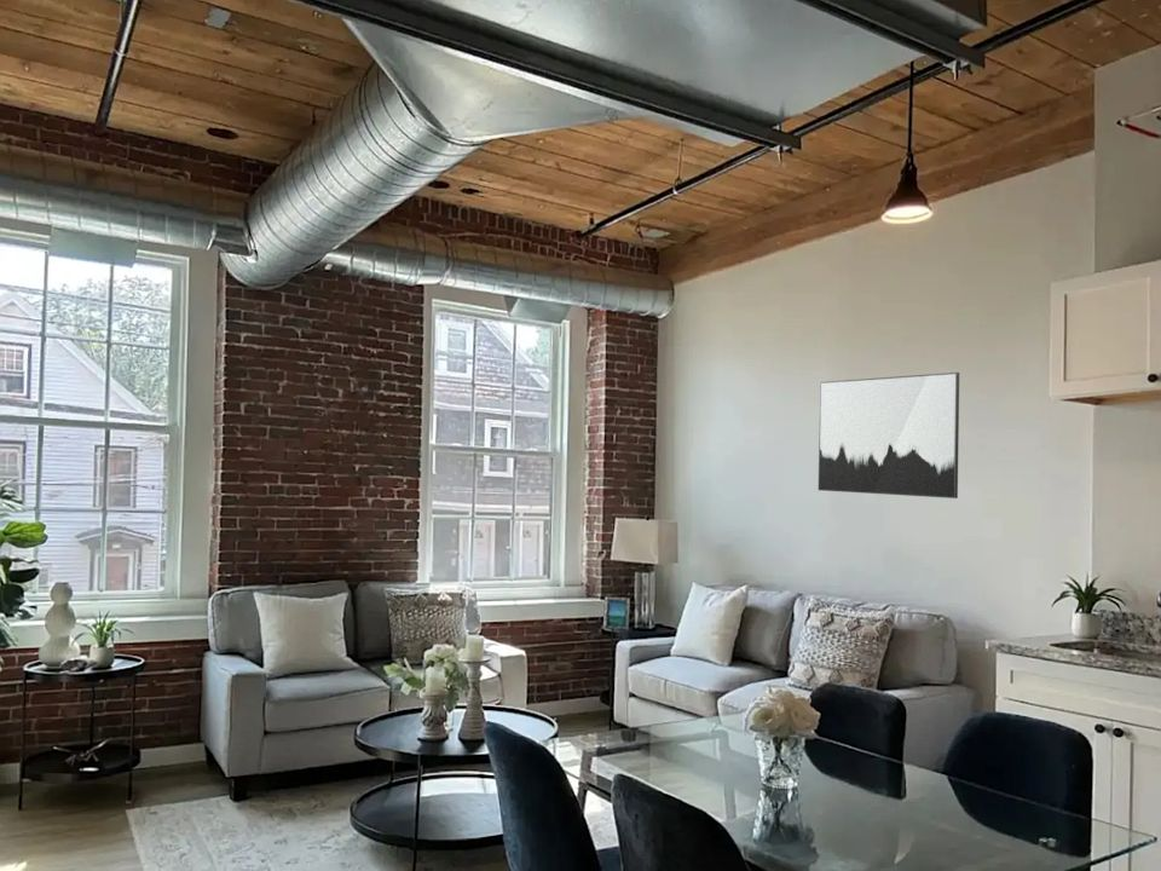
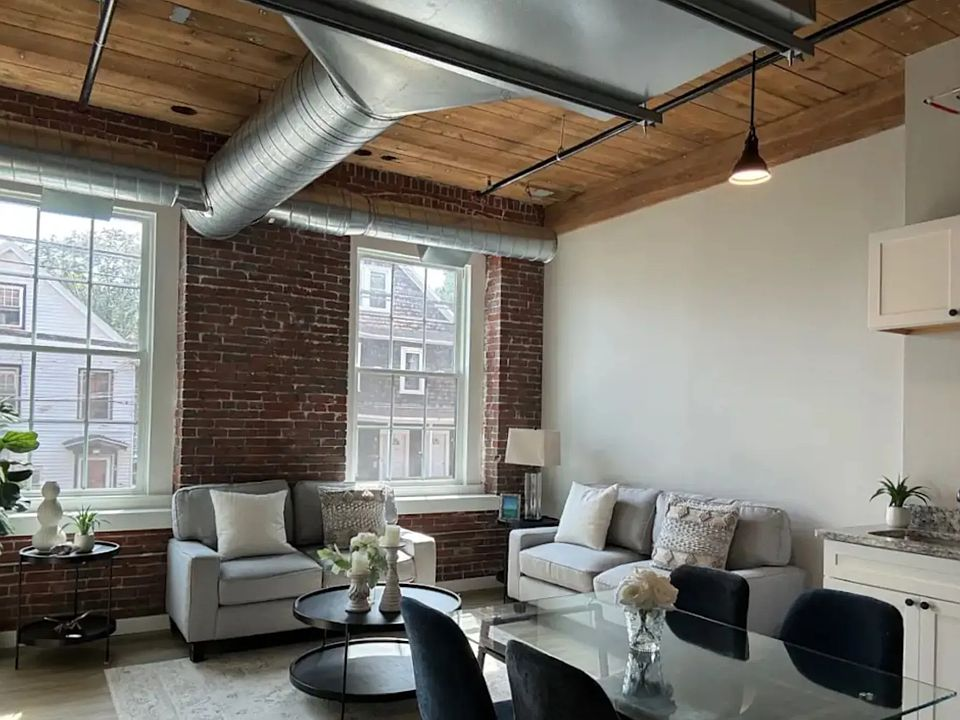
- wall art (883, 436)
